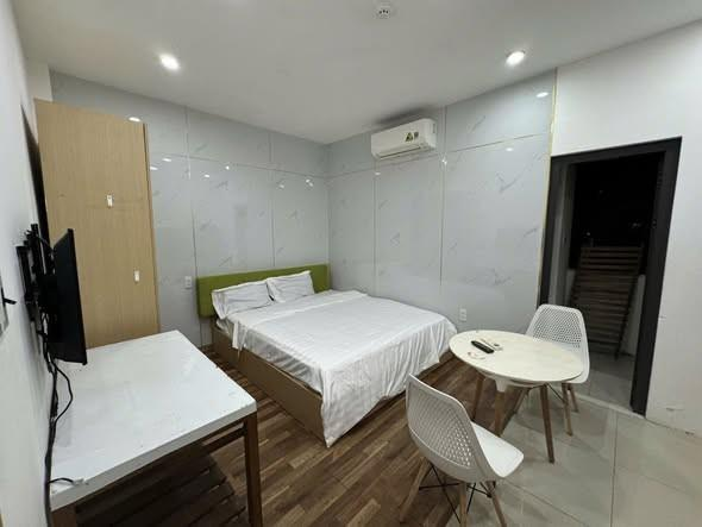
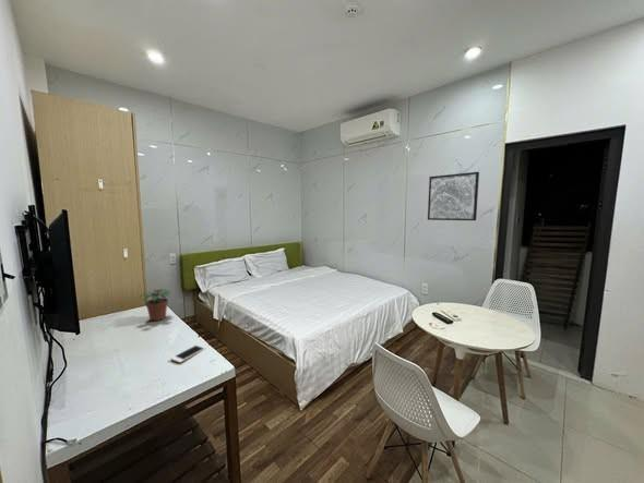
+ cell phone (189, 352)
+ potted plant (156, 304)
+ wall art (451, 197)
